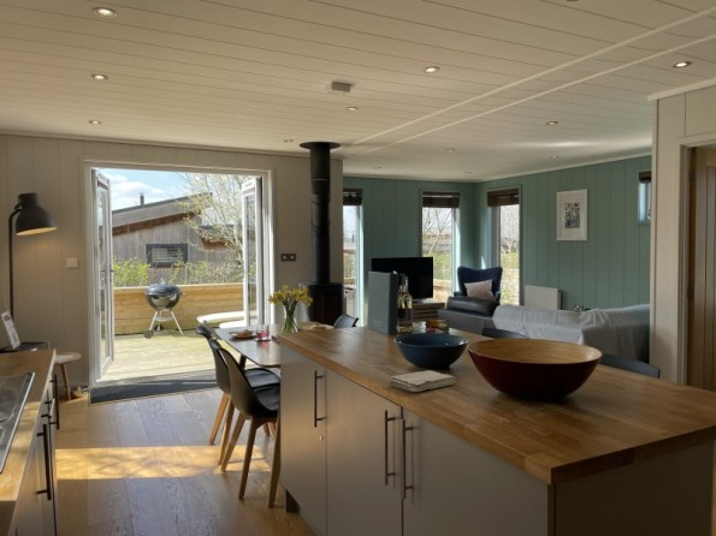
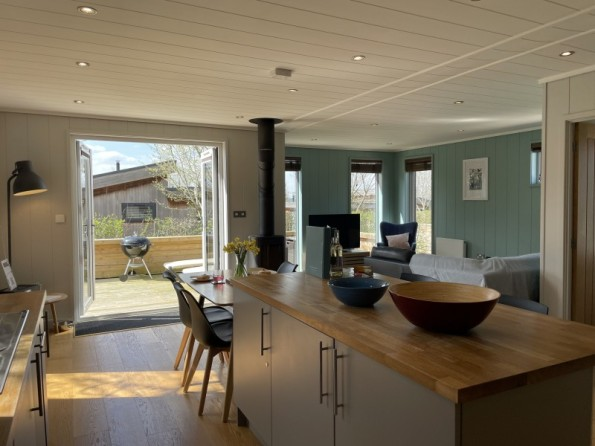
- washcloth (421, 380)
